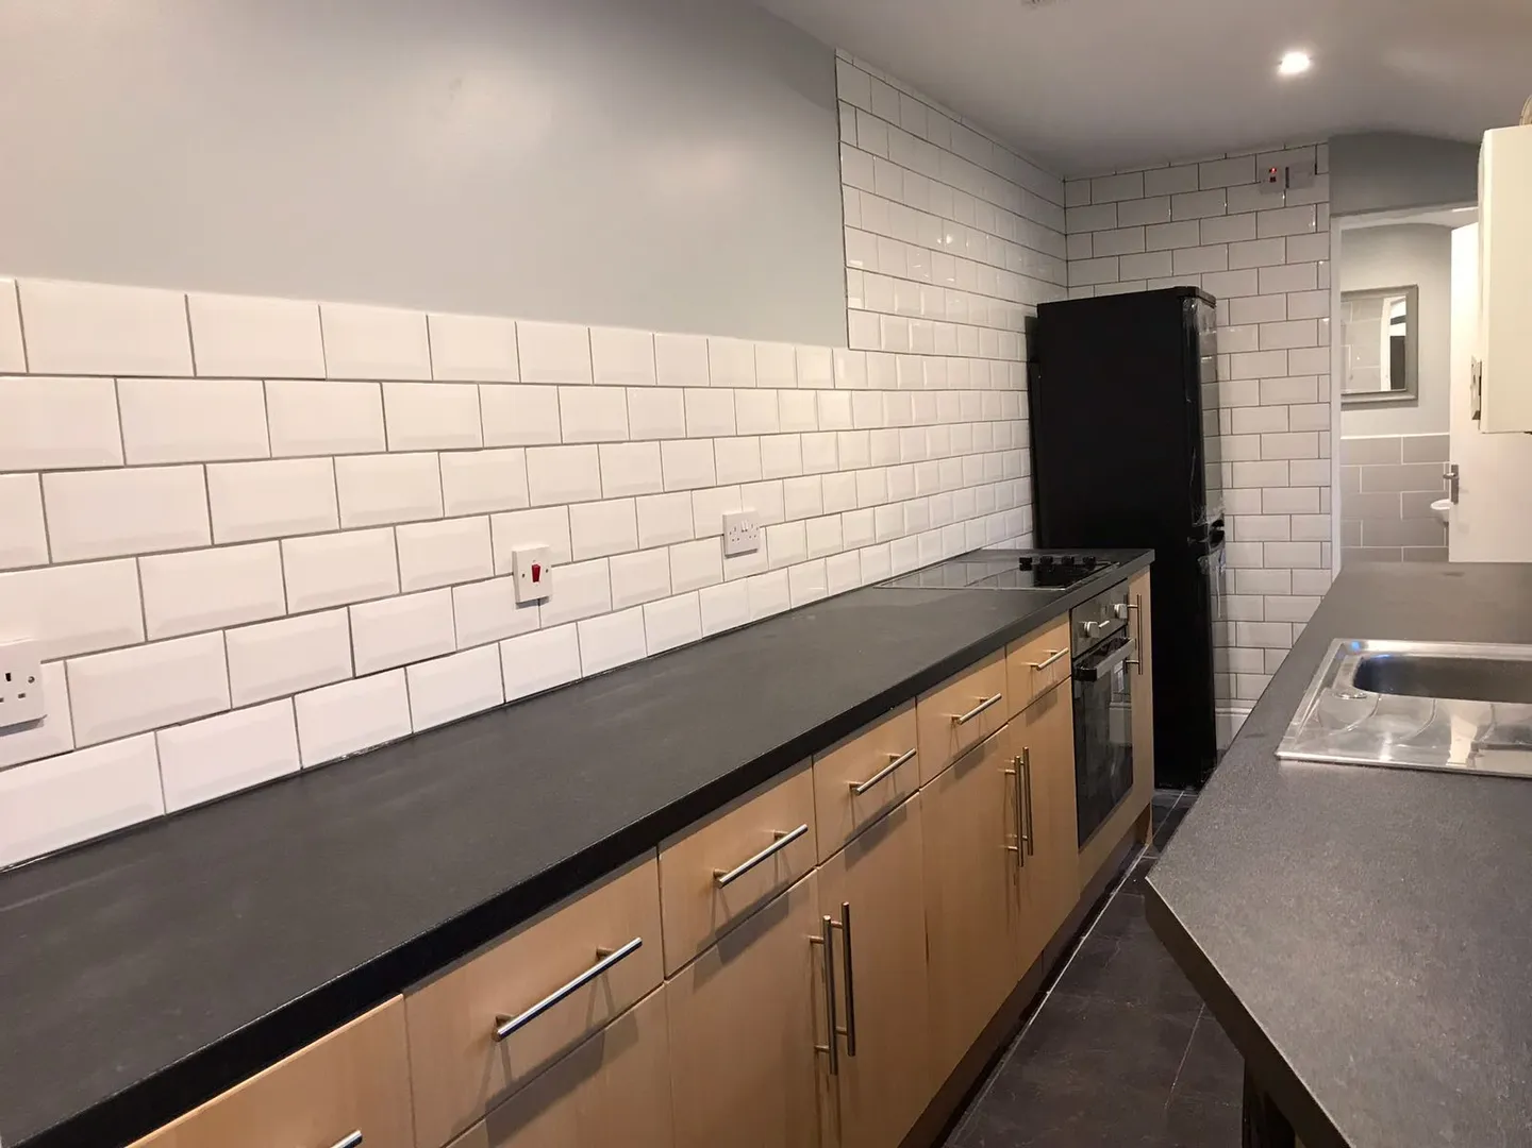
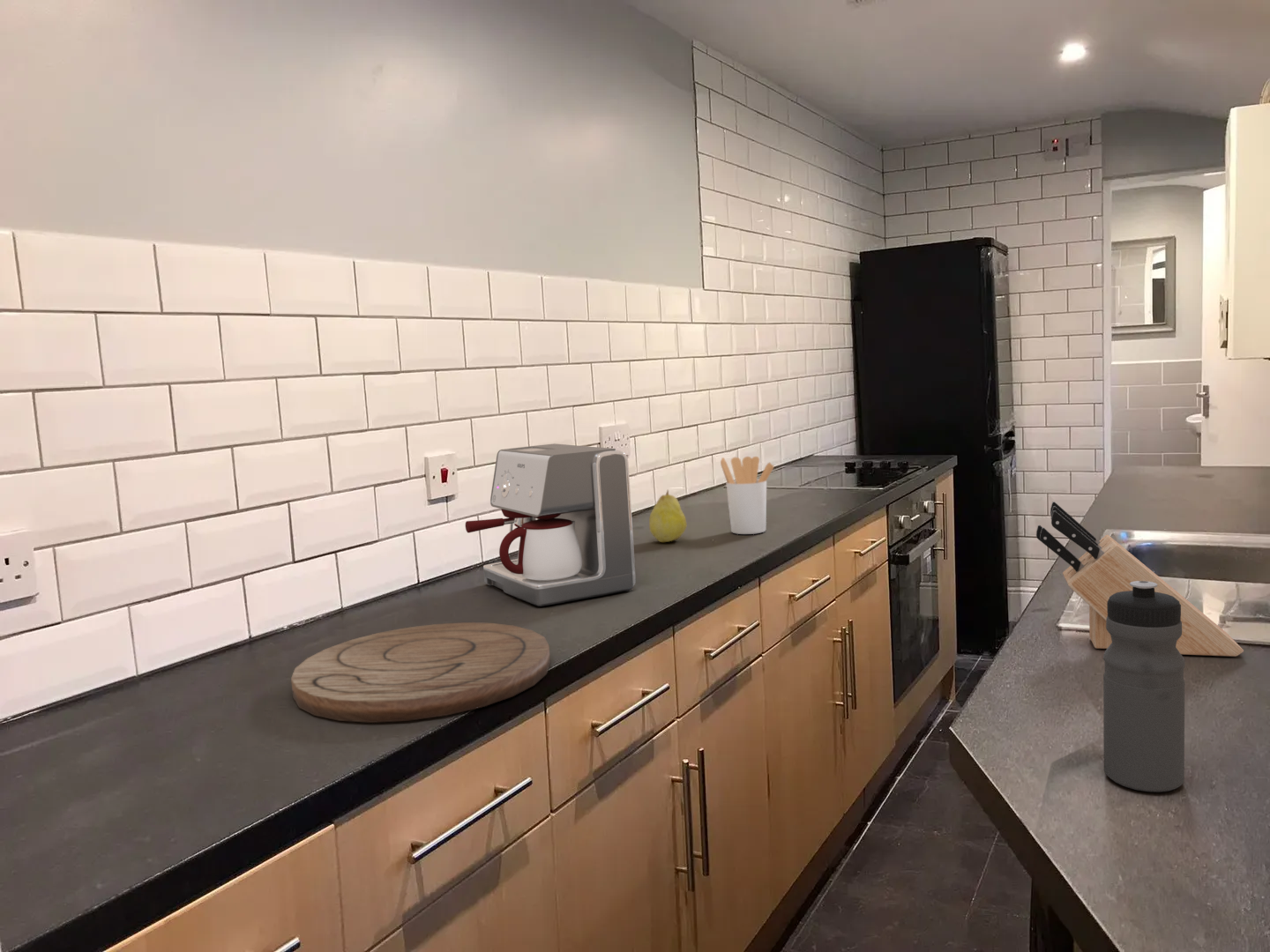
+ water bottle (1143, 681)
+ coffee maker (554, 517)
+ utensil holder (746, 492)
+ cutting board (424, 666)
+ knife block (1133, 575)
+ fruit (668, 516)
